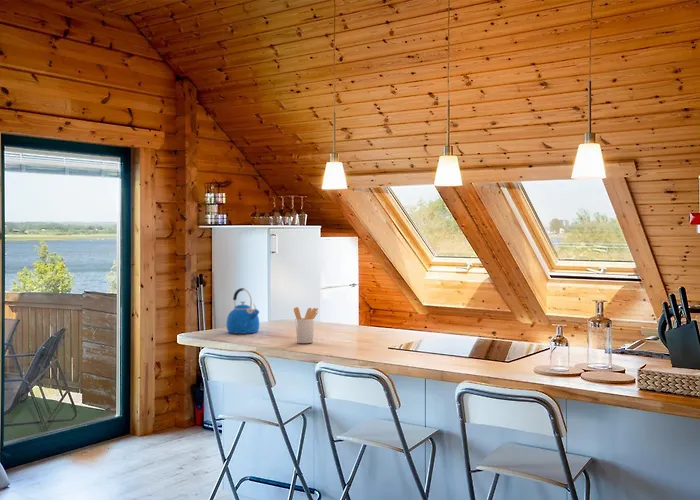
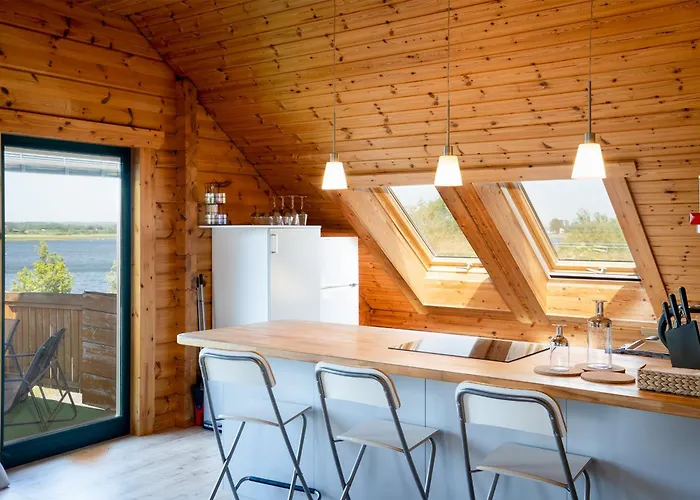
- utensil holder (307, 324)
- kettle (245, 310)
